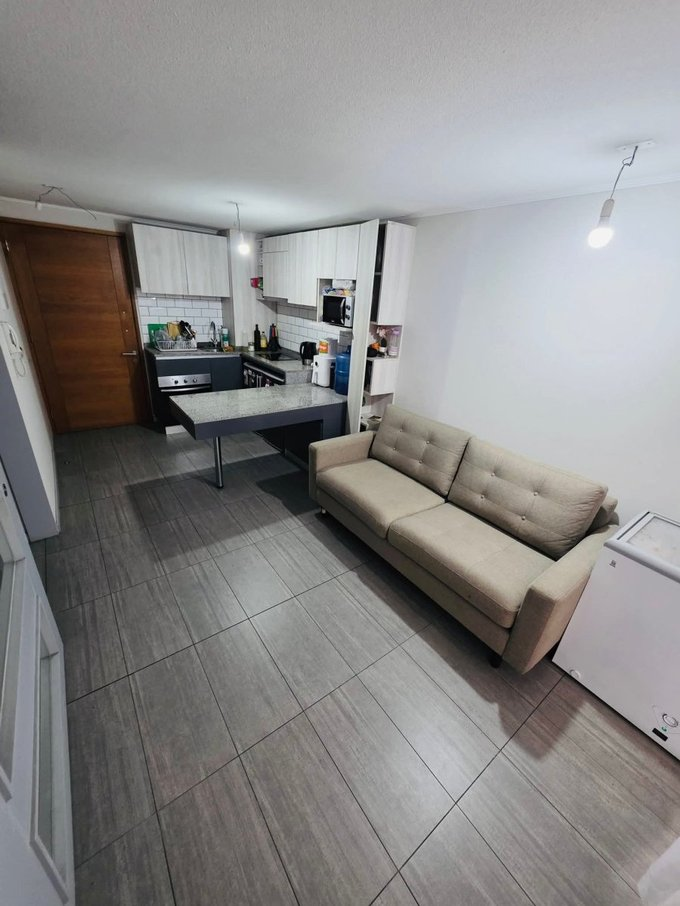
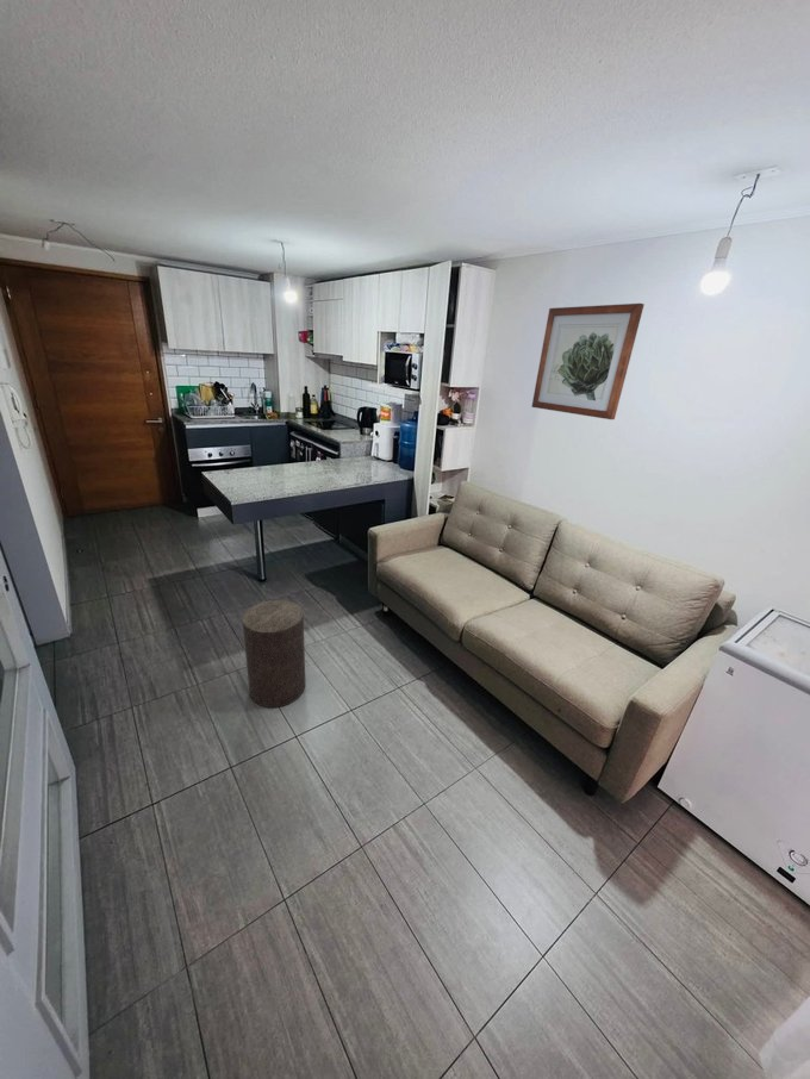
+ wall art (580, 362)
+ stool (275, 653)
